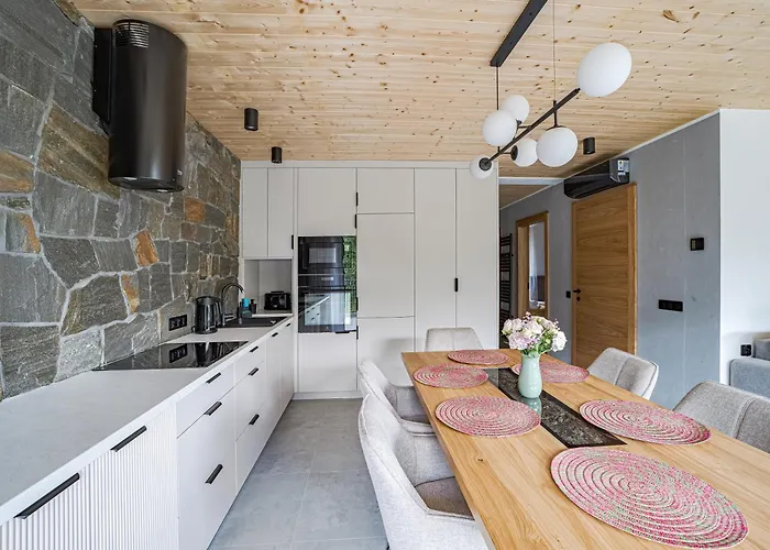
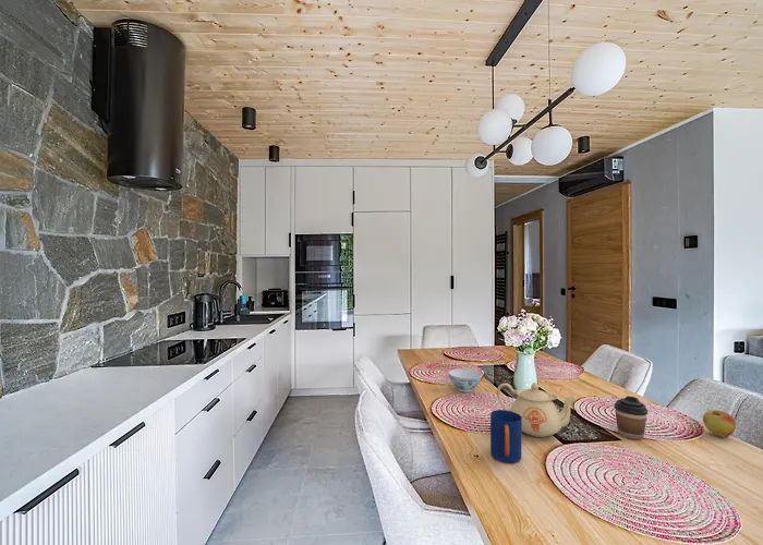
+ chinaware (464, 382)
+ apple (718, 422)
+ mug (506, 438)
+ teapot (534, 405)
+ coffee cup (630, 416)
